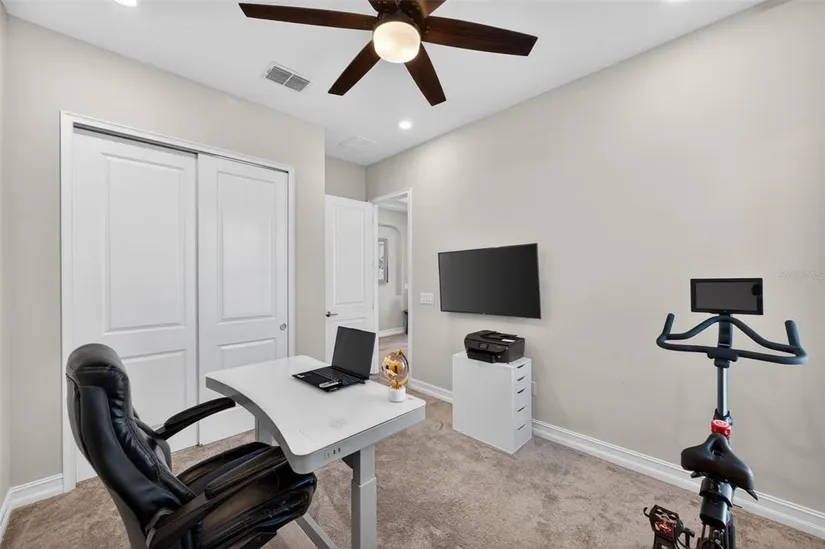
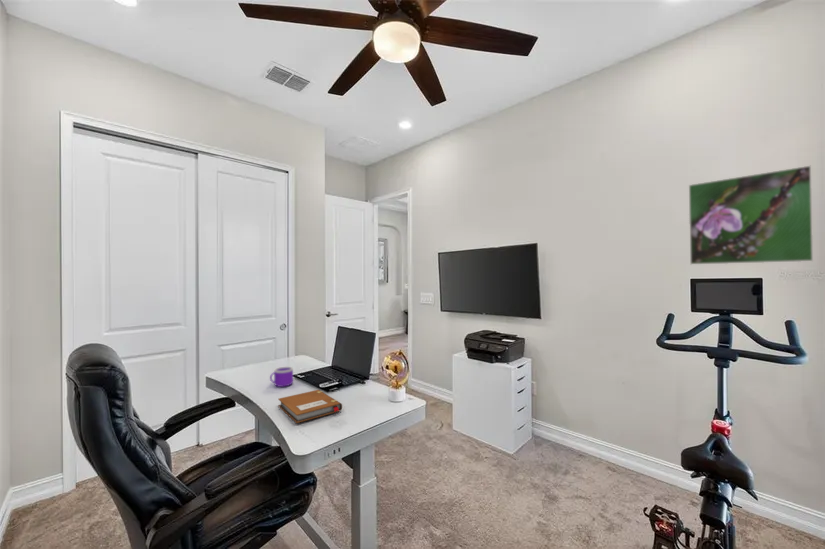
+ notebook (310, 404)
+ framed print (745, 219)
+ mug (281, 377)
